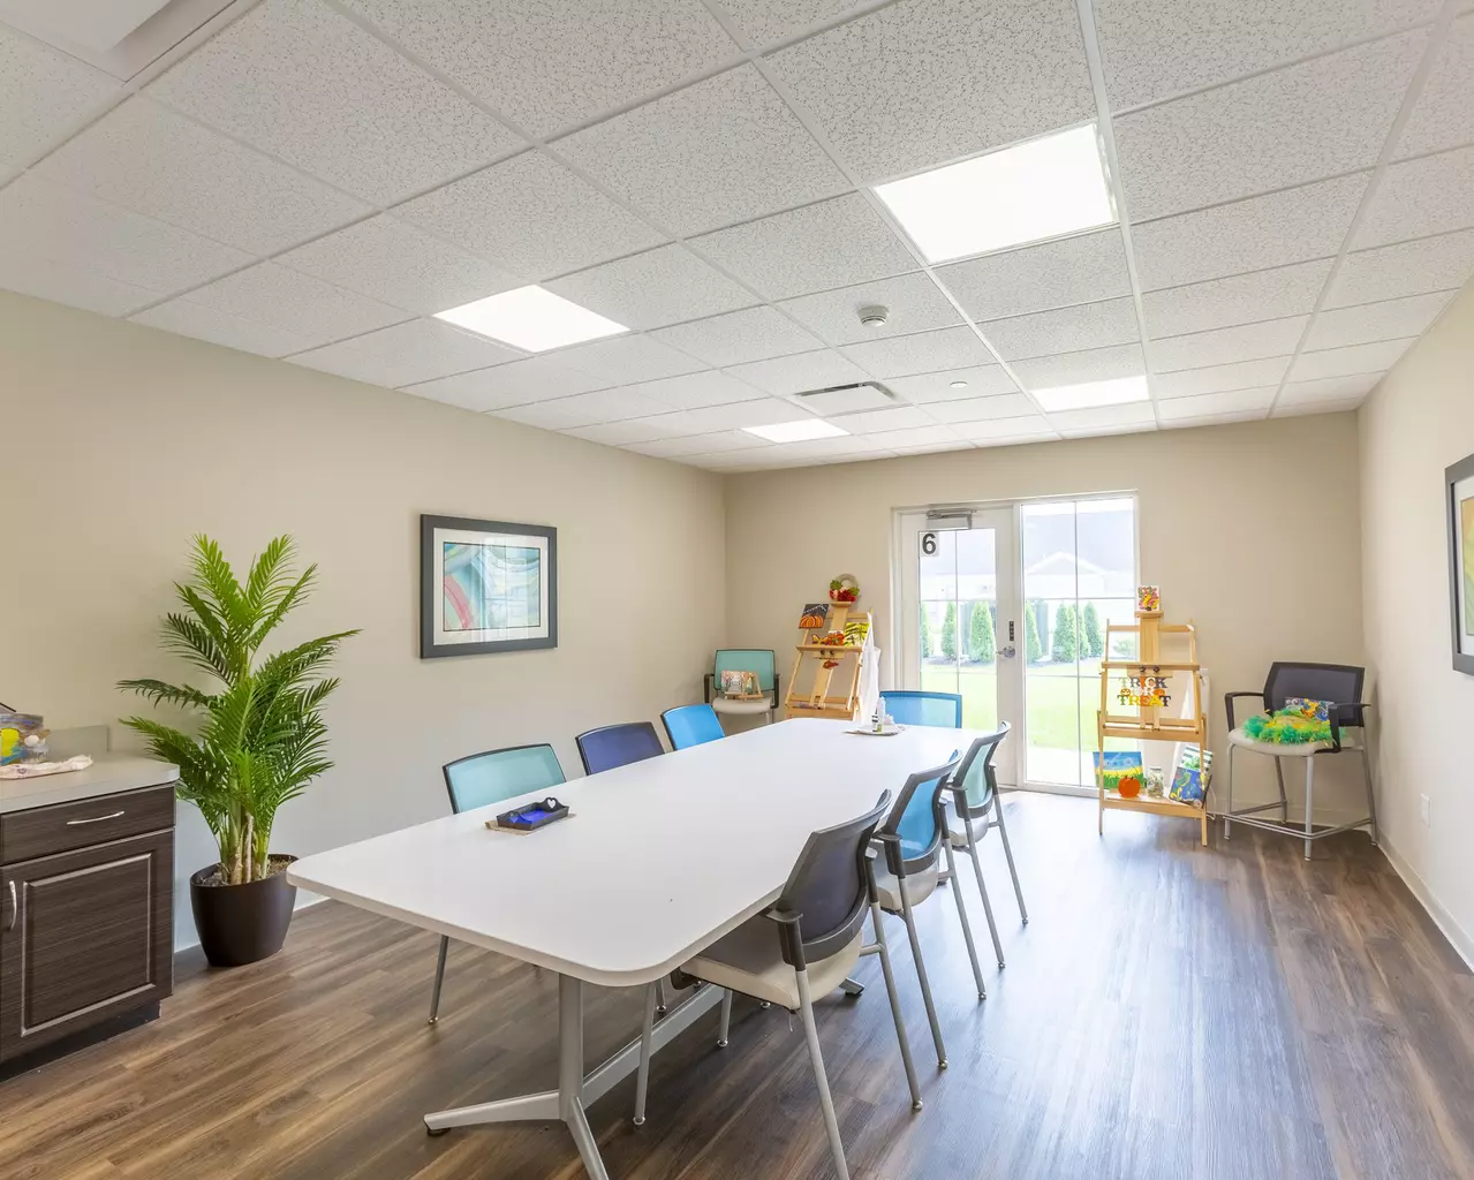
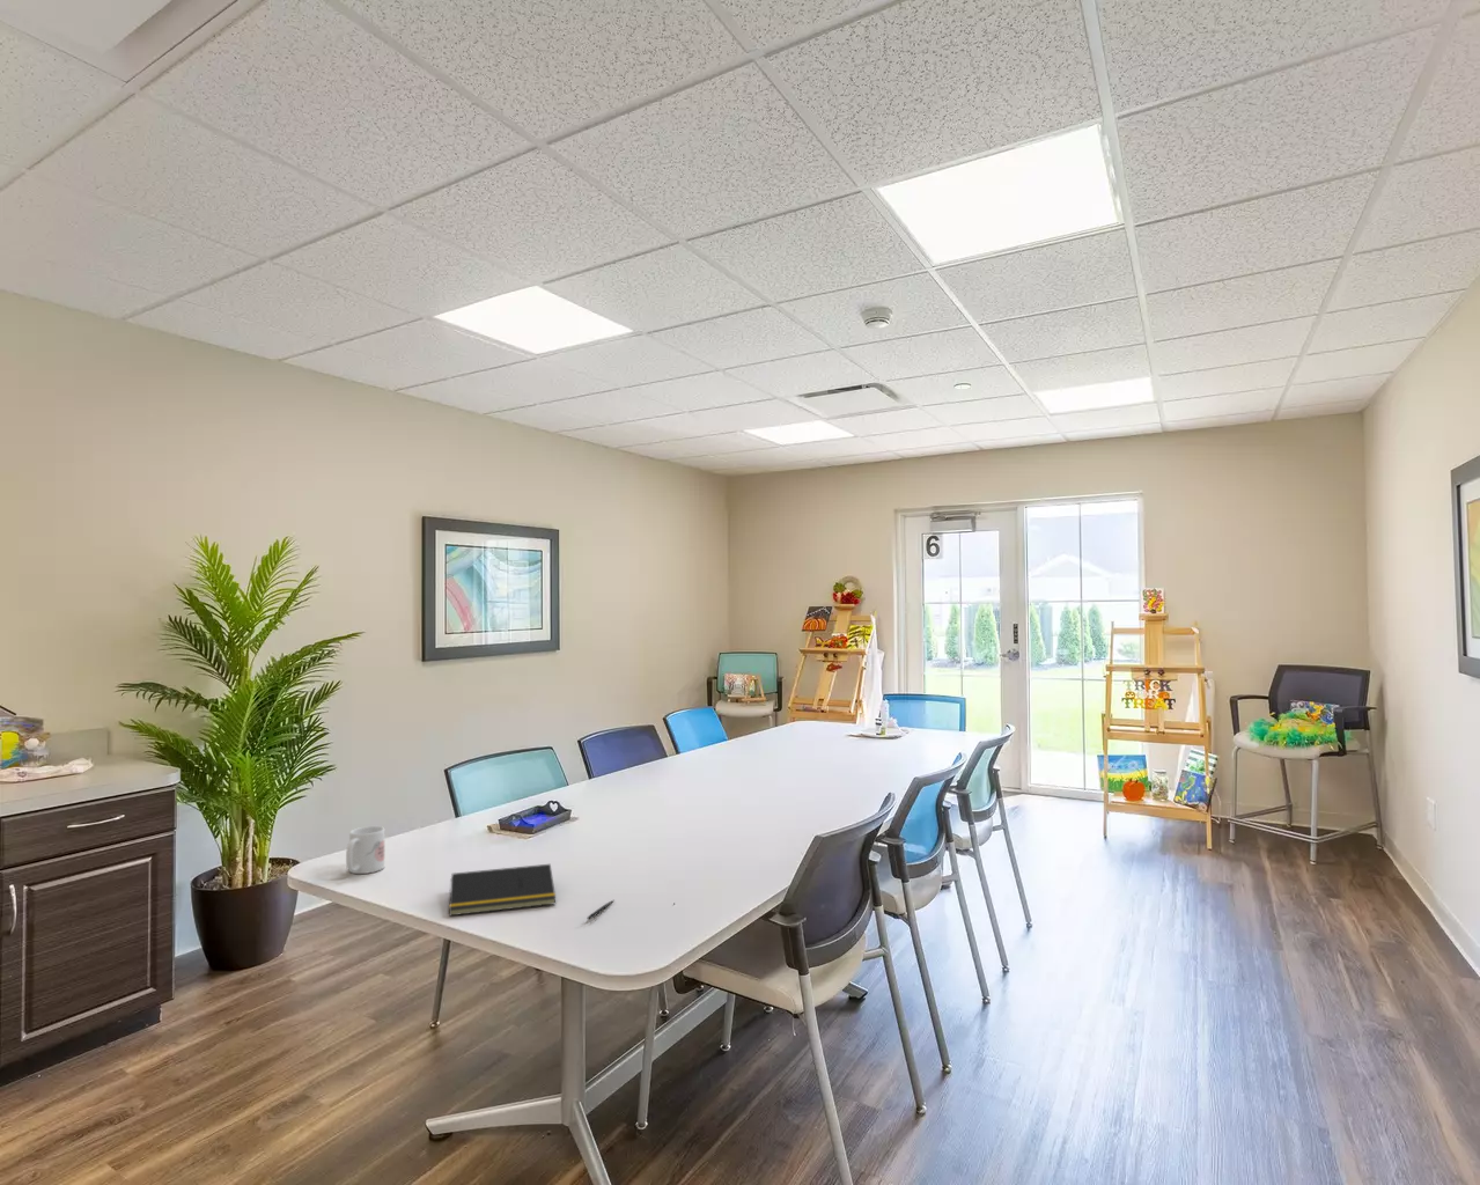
+ notepad (502, 888)
+ mug (363, 850)
+ pen (602, 907)
